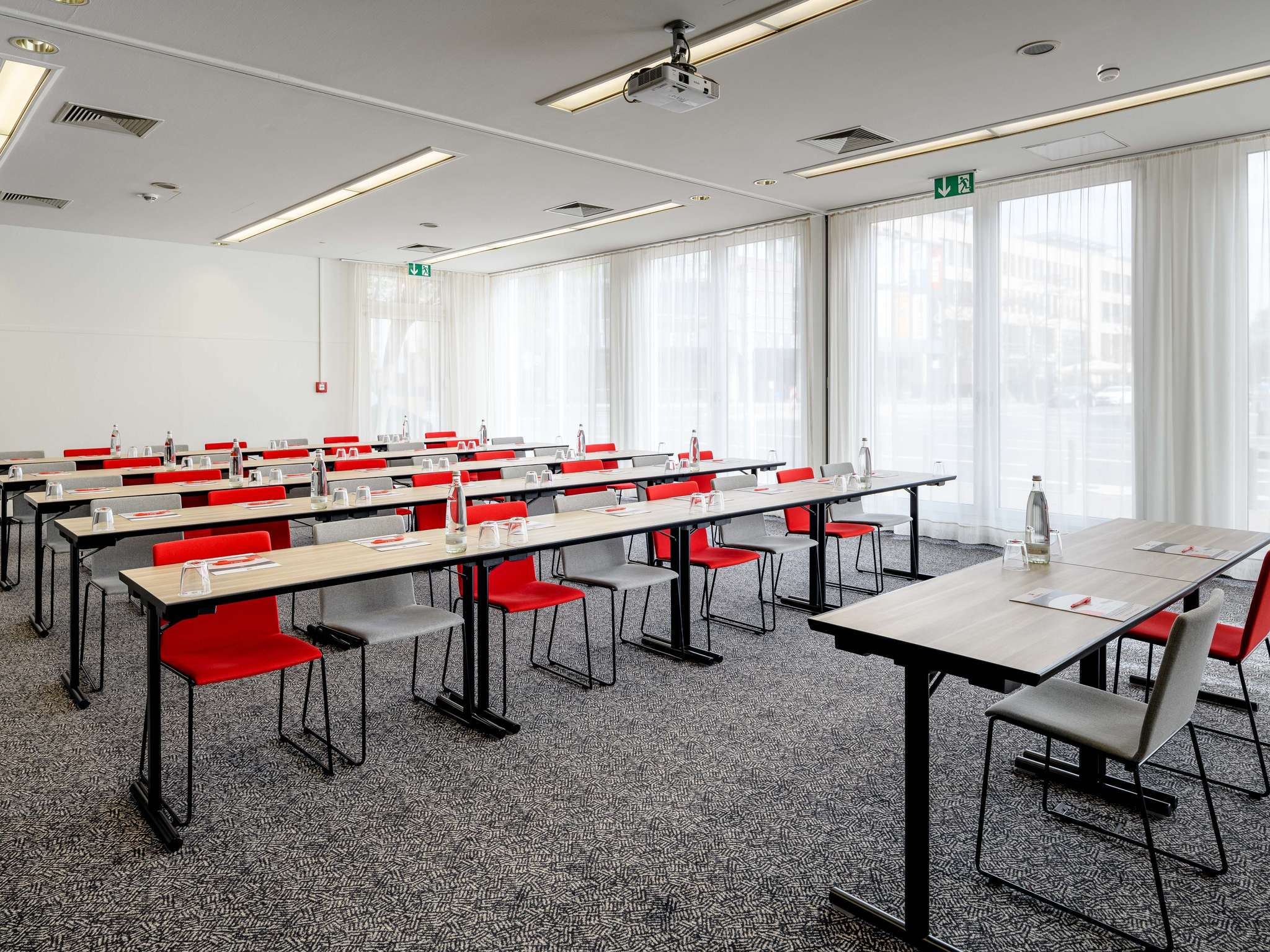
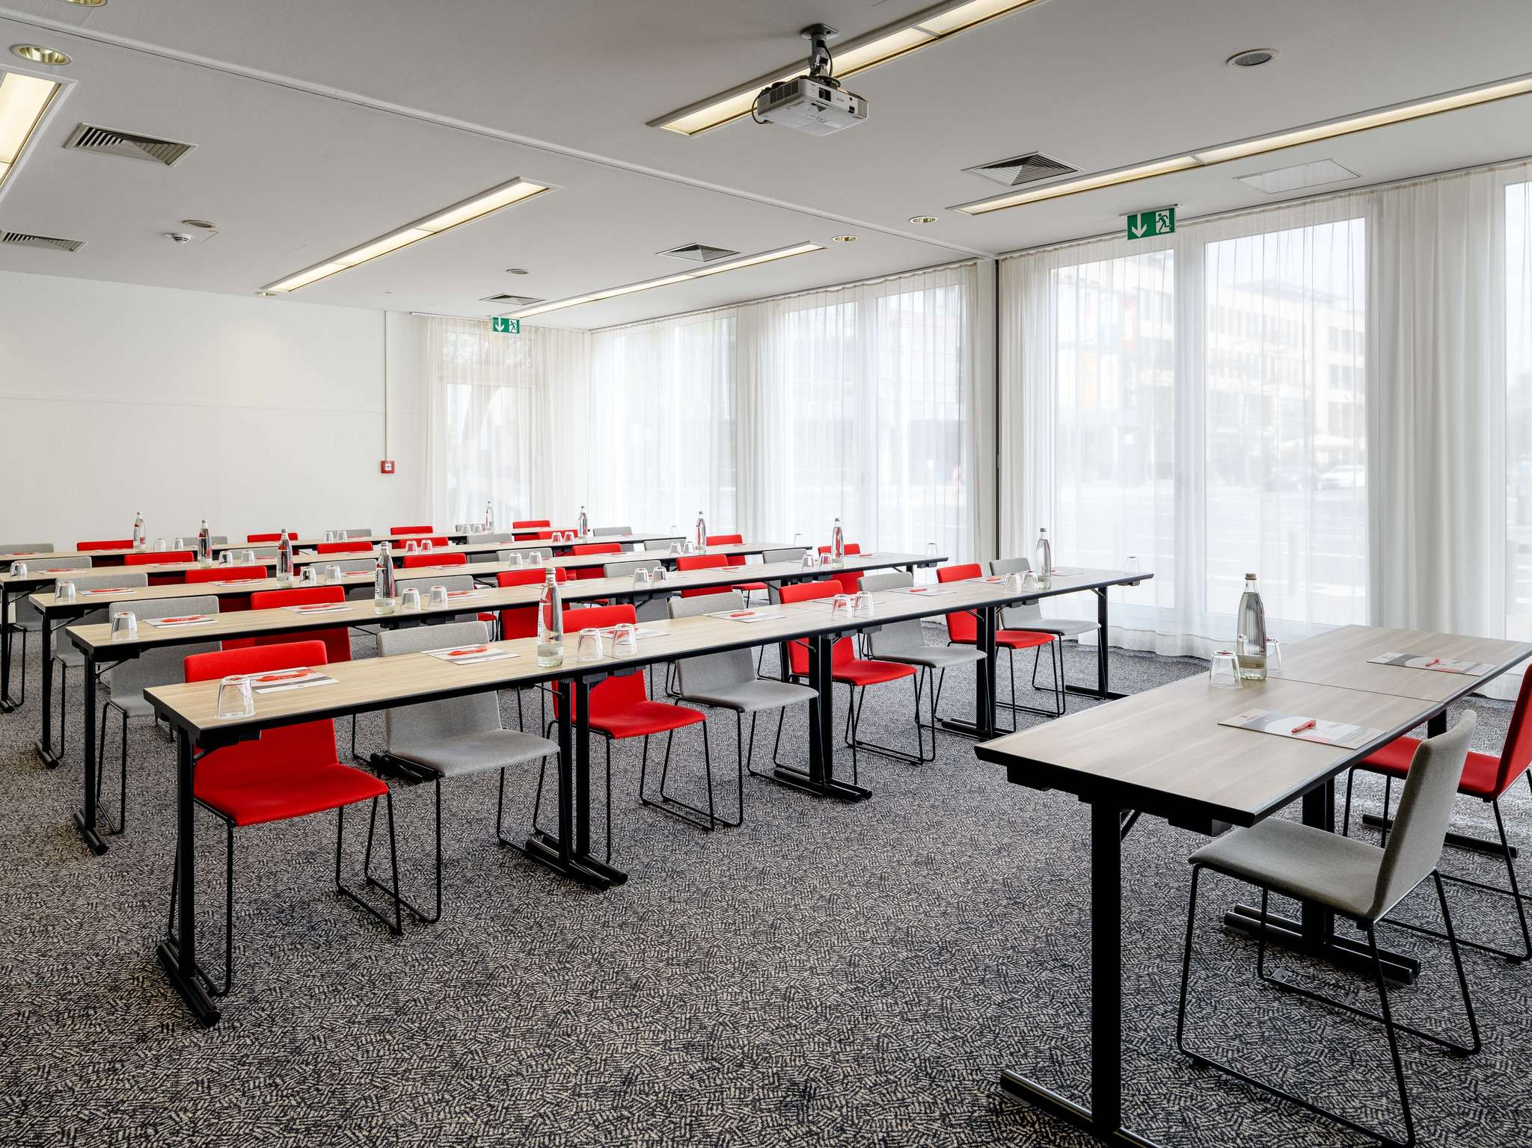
- smoke detector (1108, 73)
